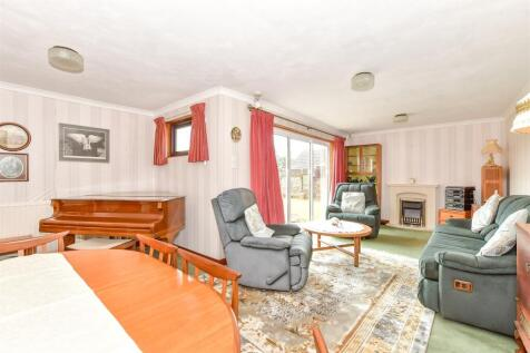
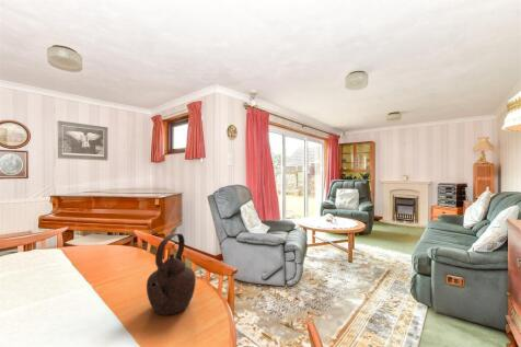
+ teapot (169, 273)
